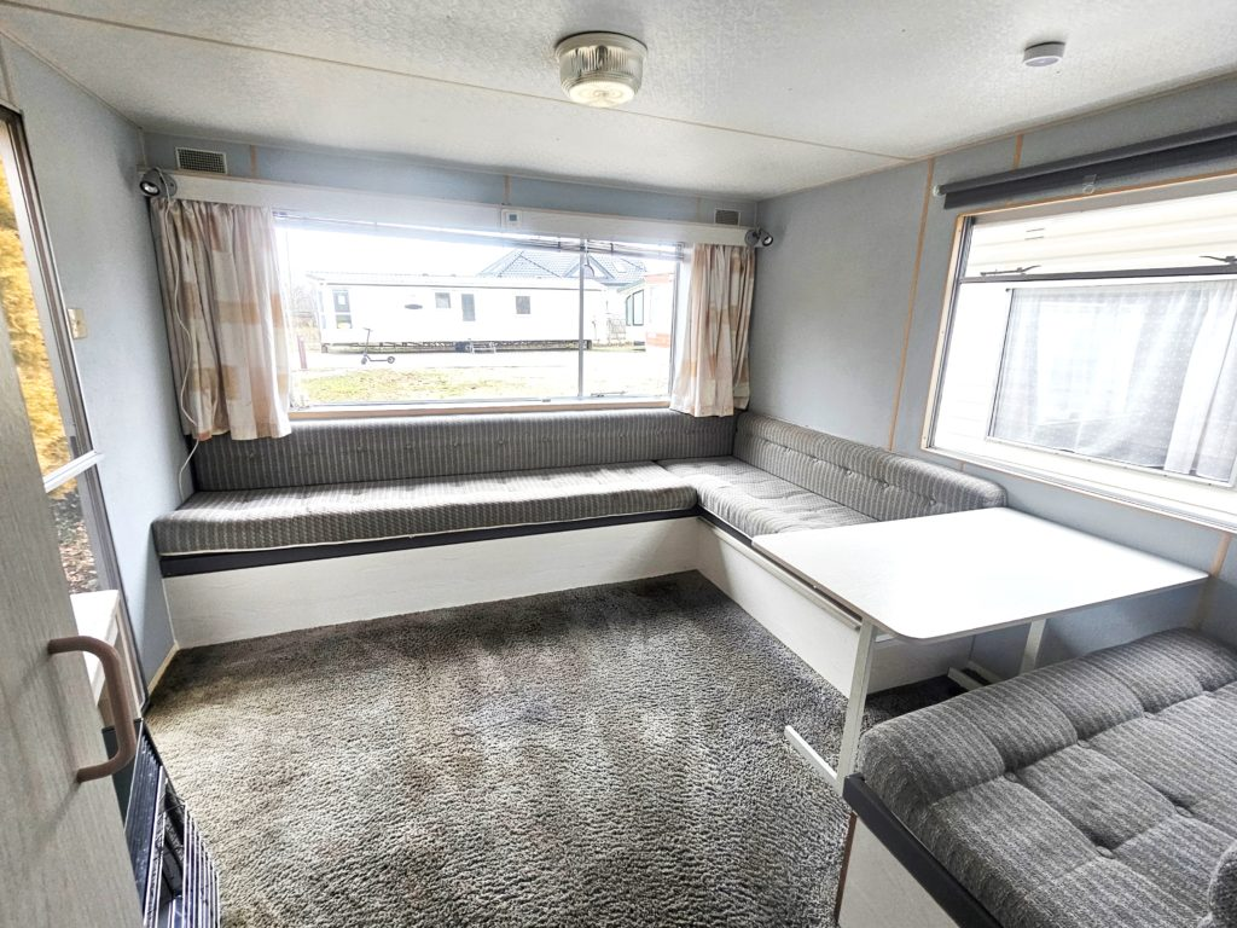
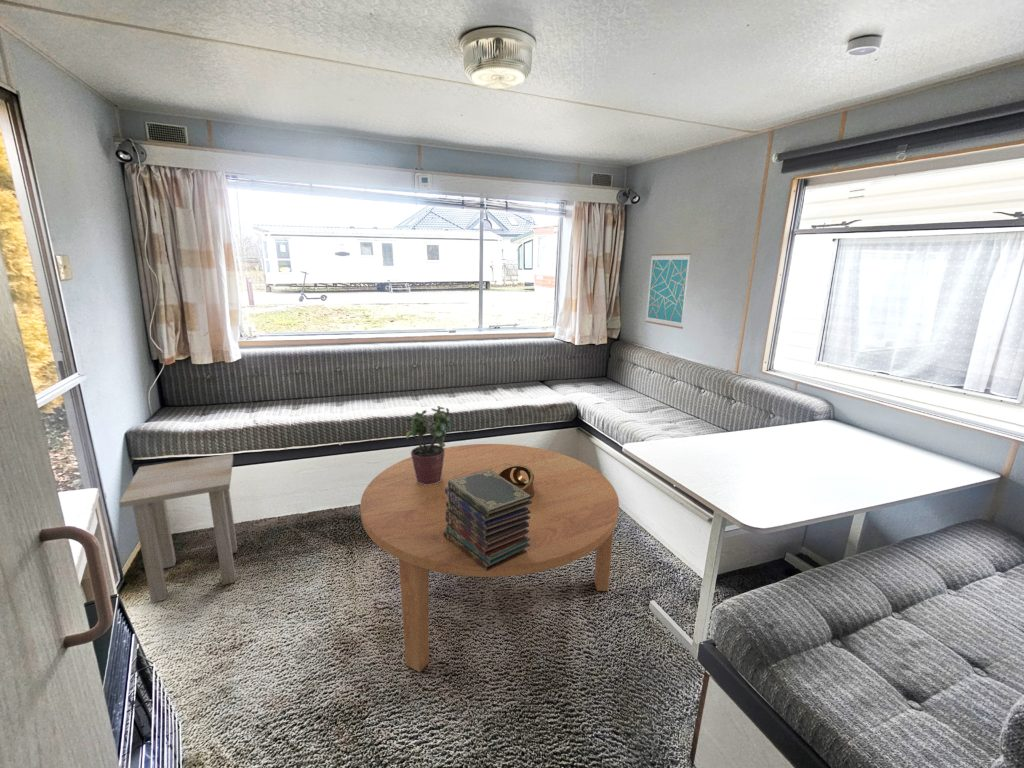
+ potted plant (427, 445)
+ book stack (487, 516)
+ side table (170, 529)
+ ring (515, 480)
+ coffee table (503, 563)
+ wall art (666, 290)
